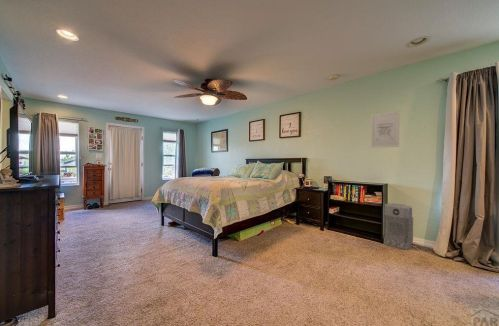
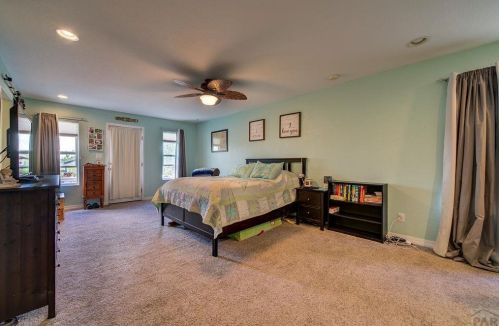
- air purifier (398, 224)
- wall art (384, 130)
